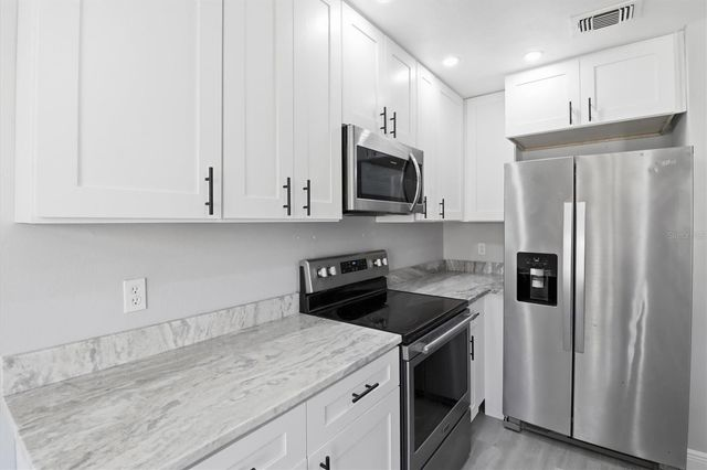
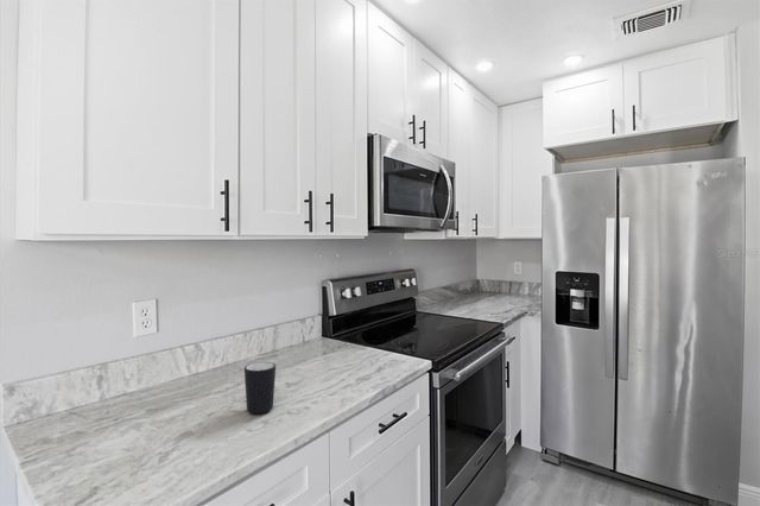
+ mug (256, 386)
